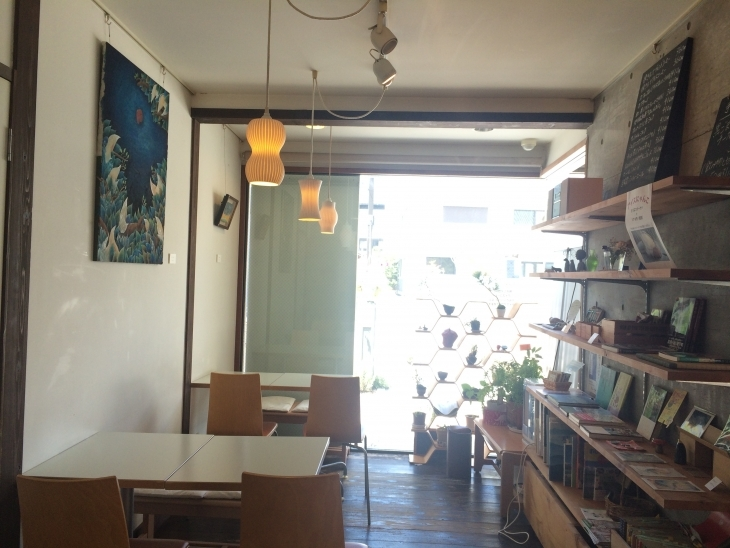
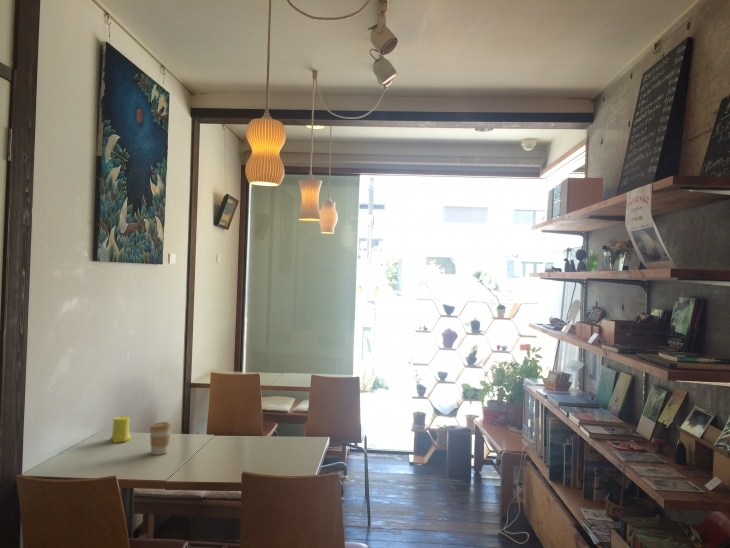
+ coffee cup (160, 437)
+ candle (121, 427)
